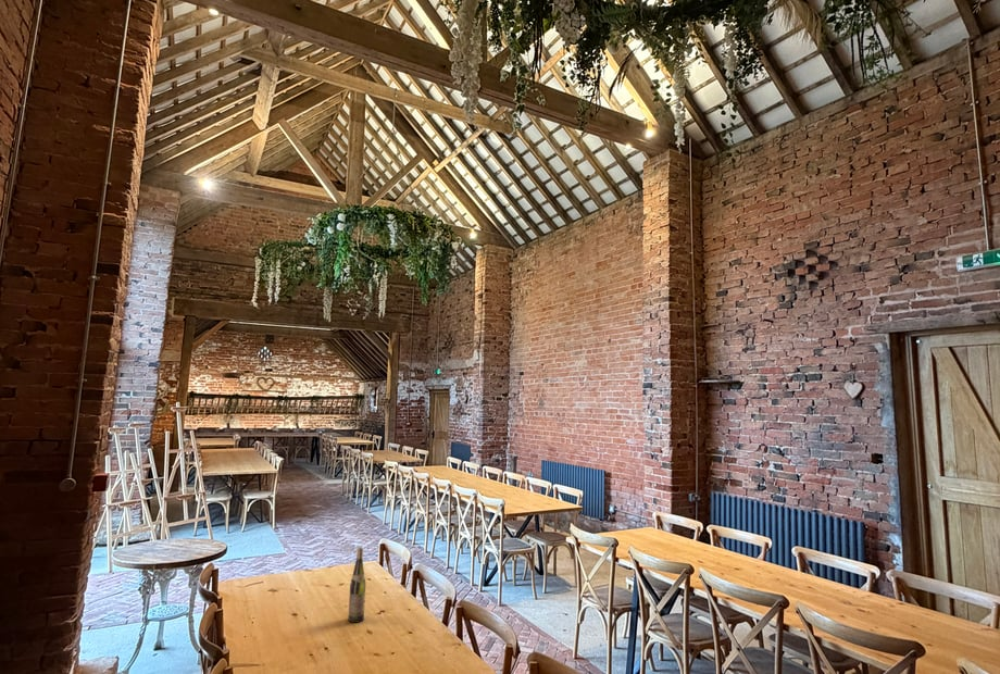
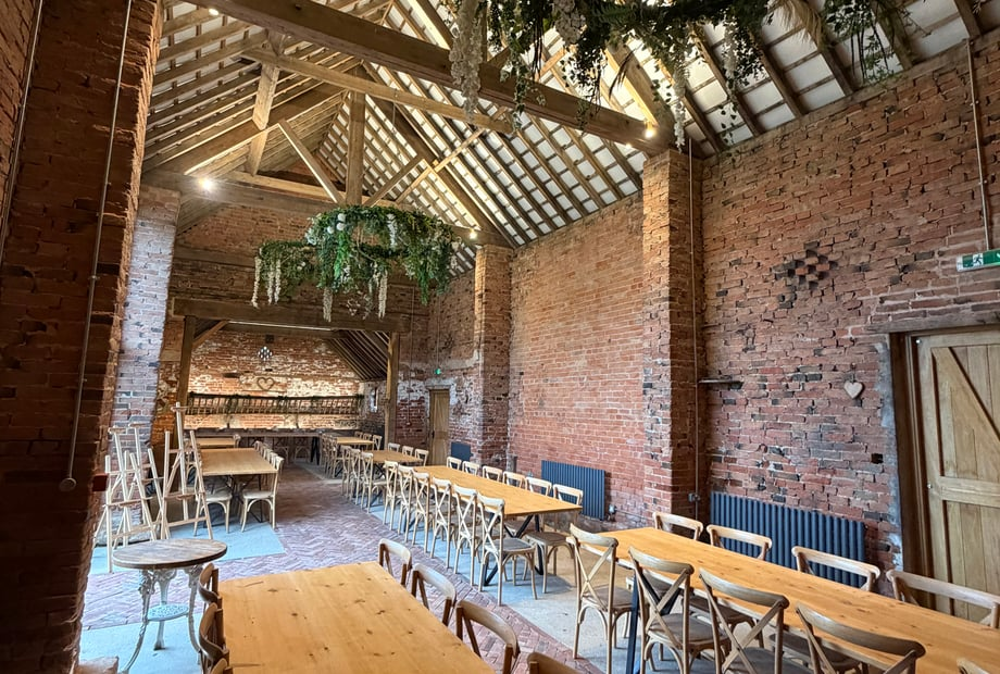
- wine bottle (358, 583)
